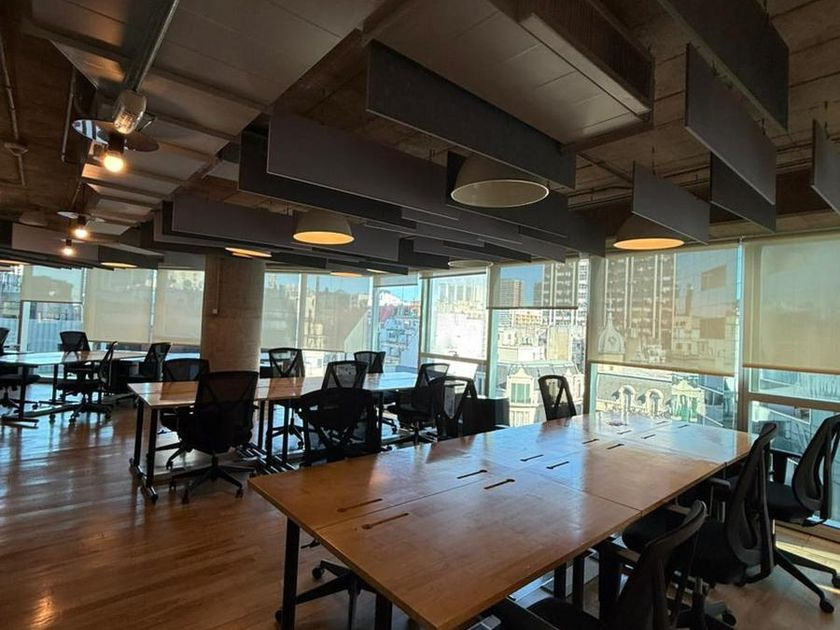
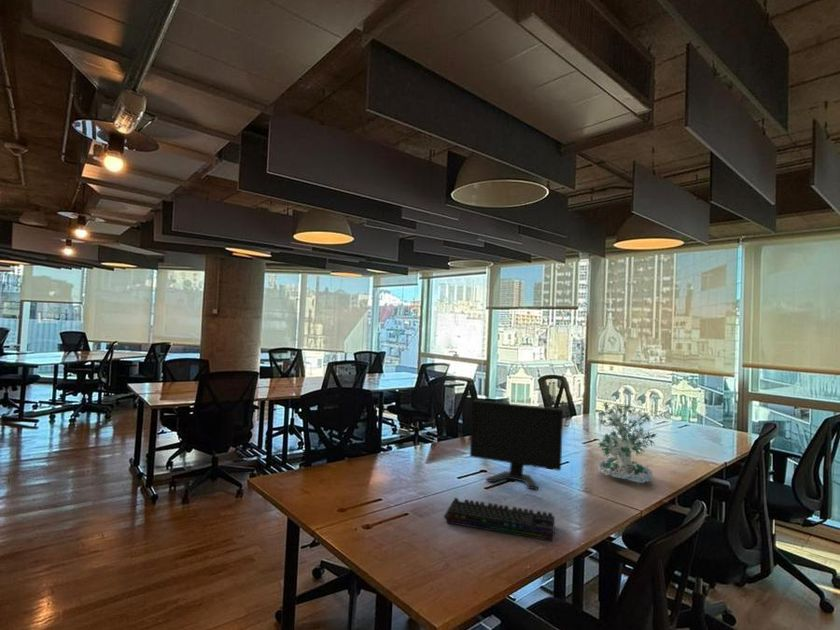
+ plant (626, 440)
+ keyboard (499, 517)
+ computer monitor (521, 434)
